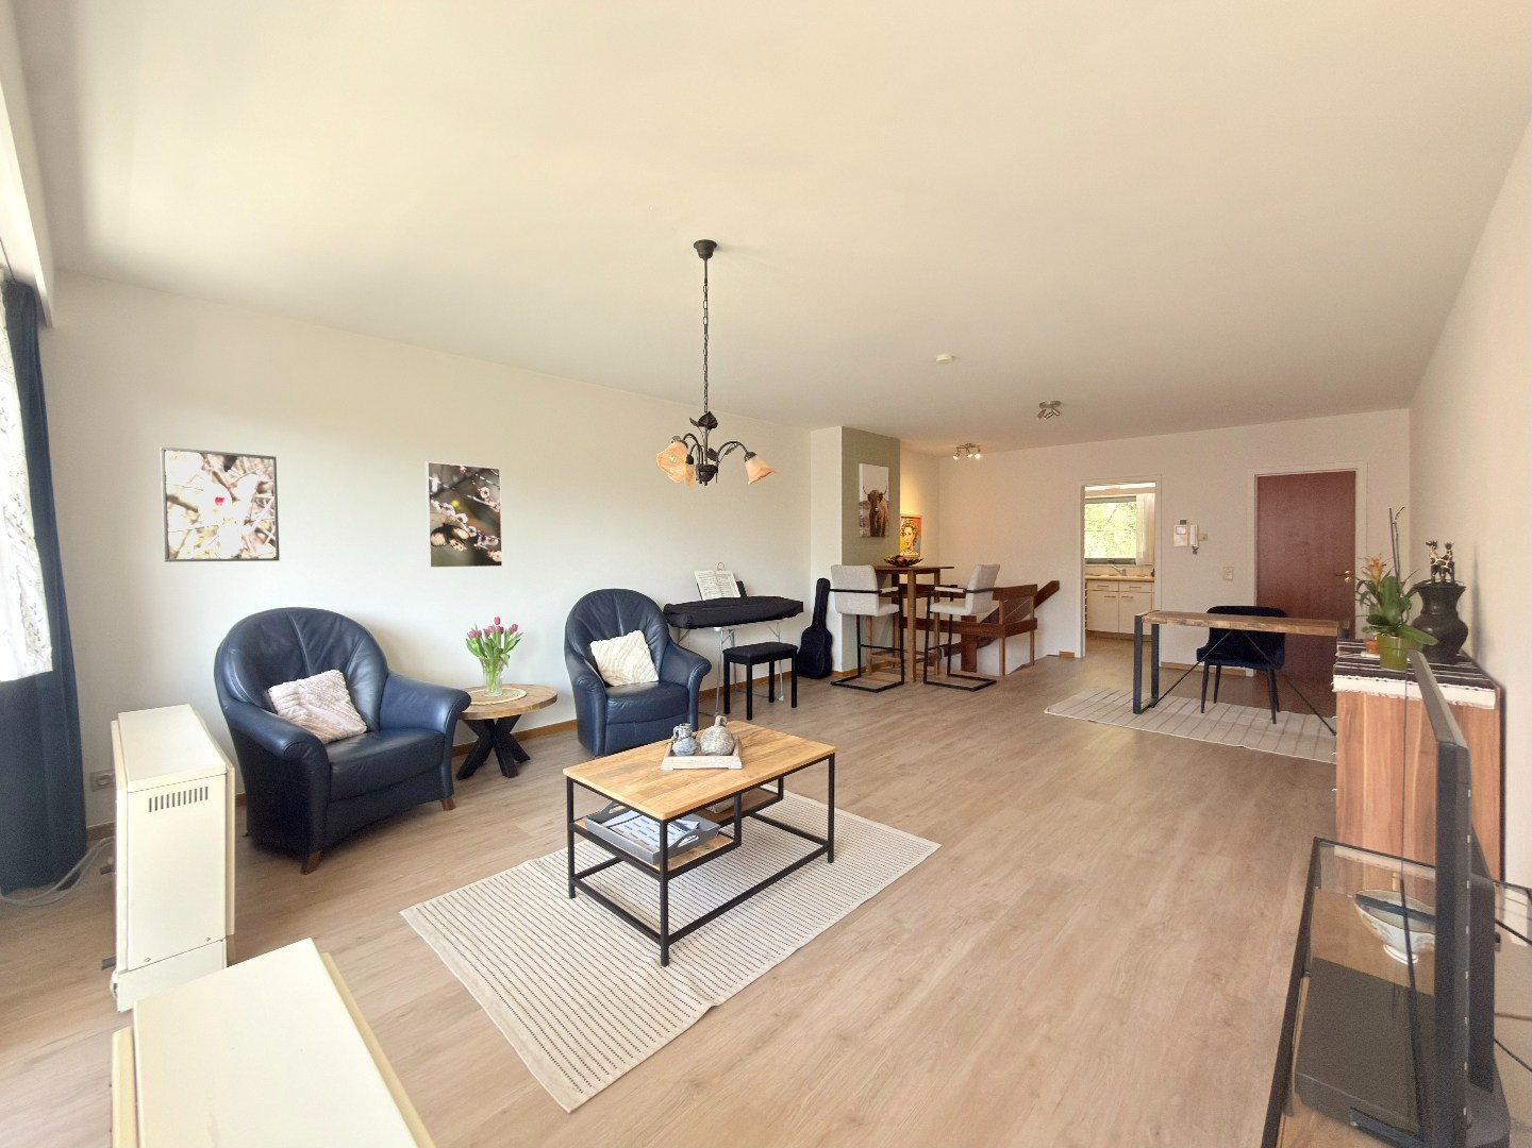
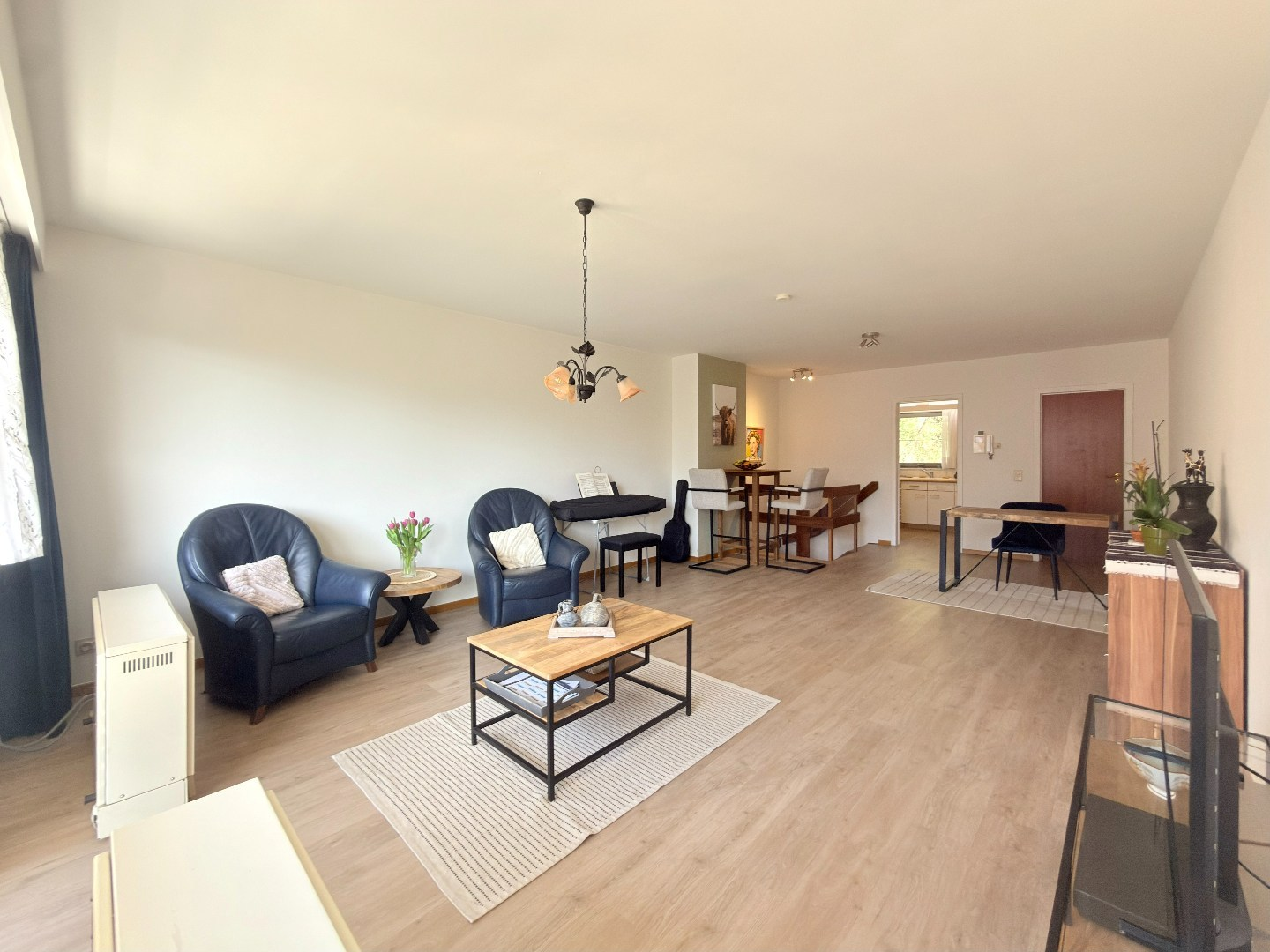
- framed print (222, 506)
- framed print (464, 516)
